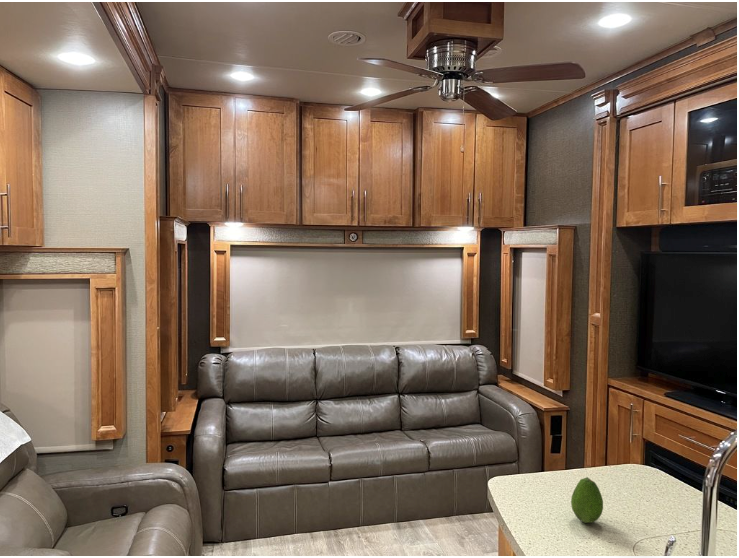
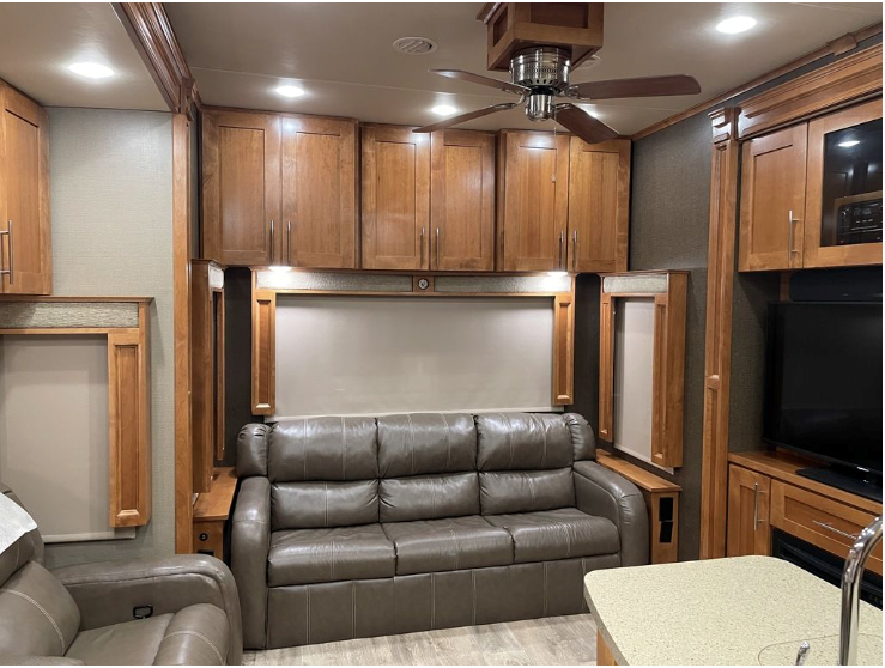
- fruit (587, 499)
